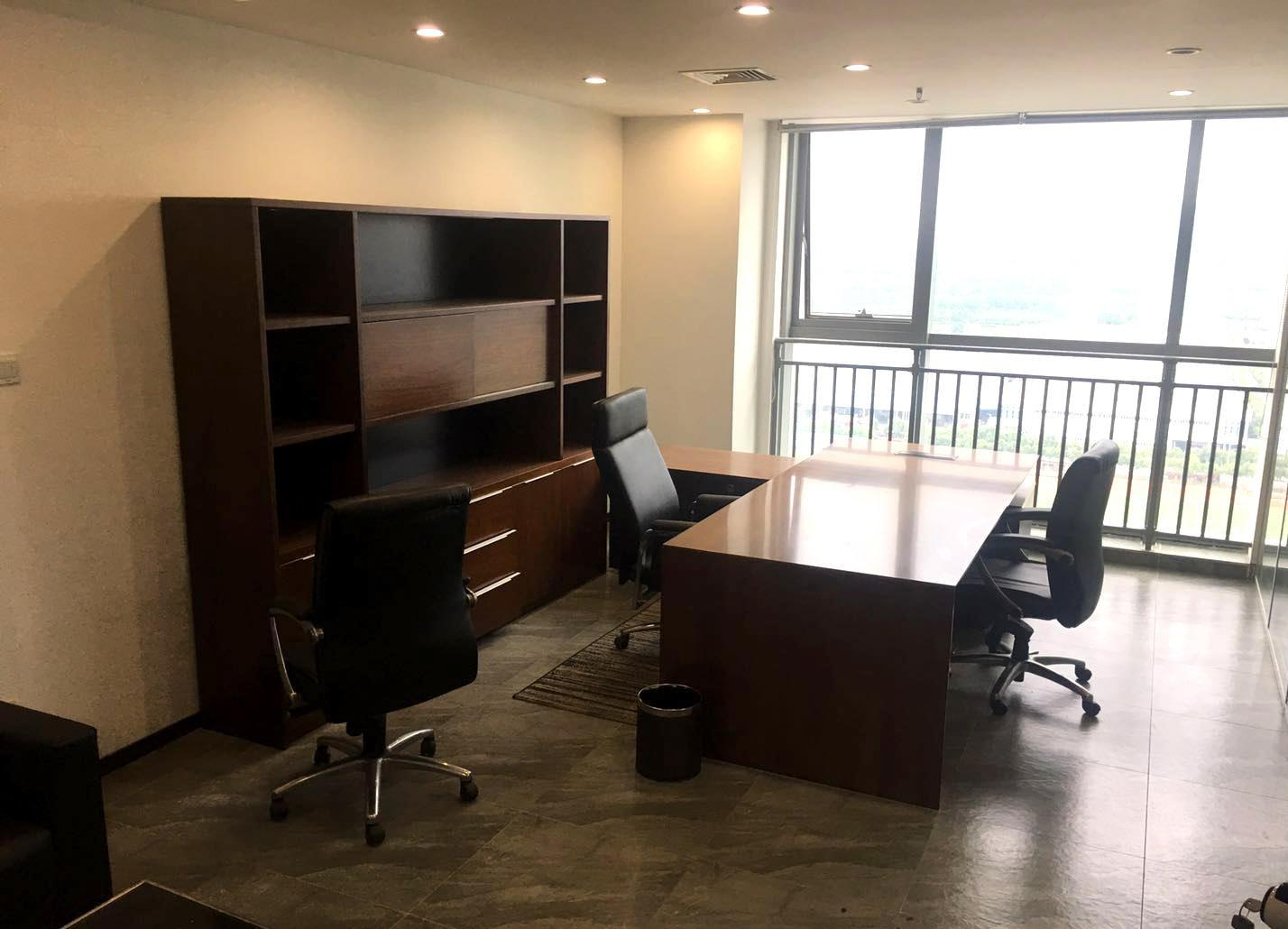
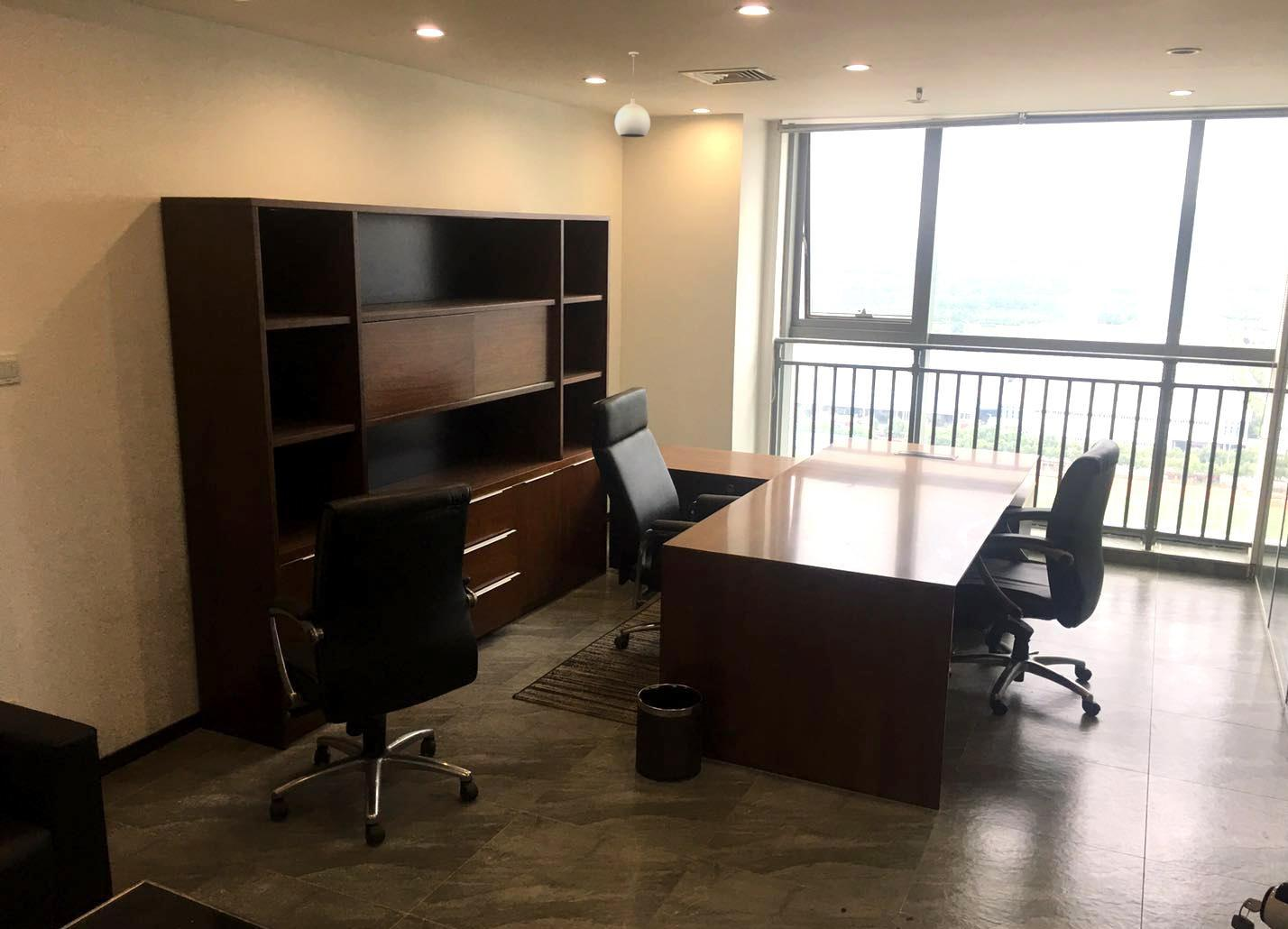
+ pendant light (632, 94)
